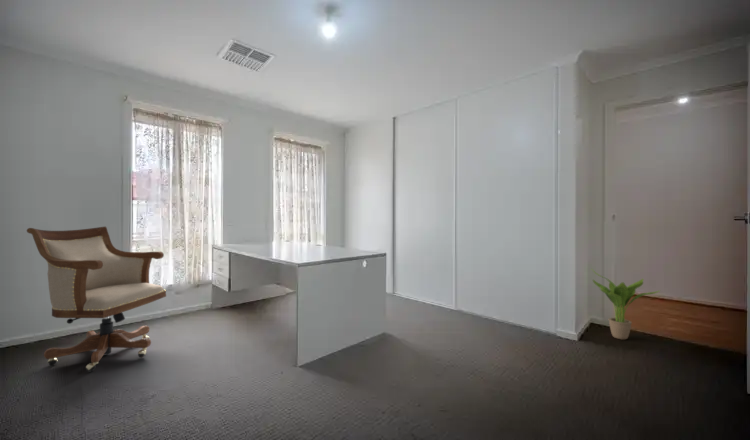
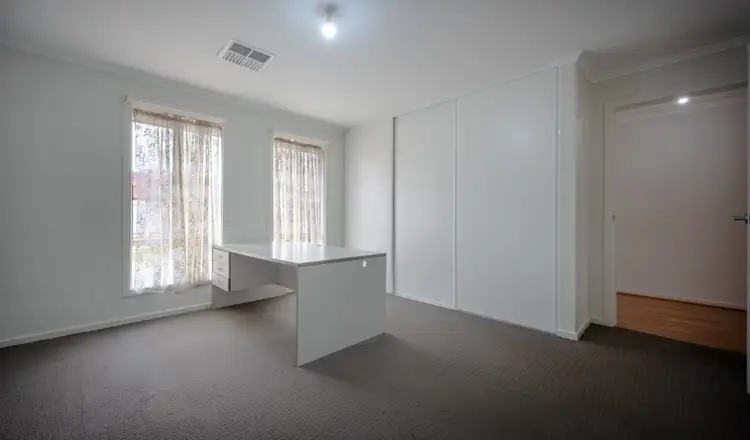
- chair (104, 291)
- potted plant (620, 304)
